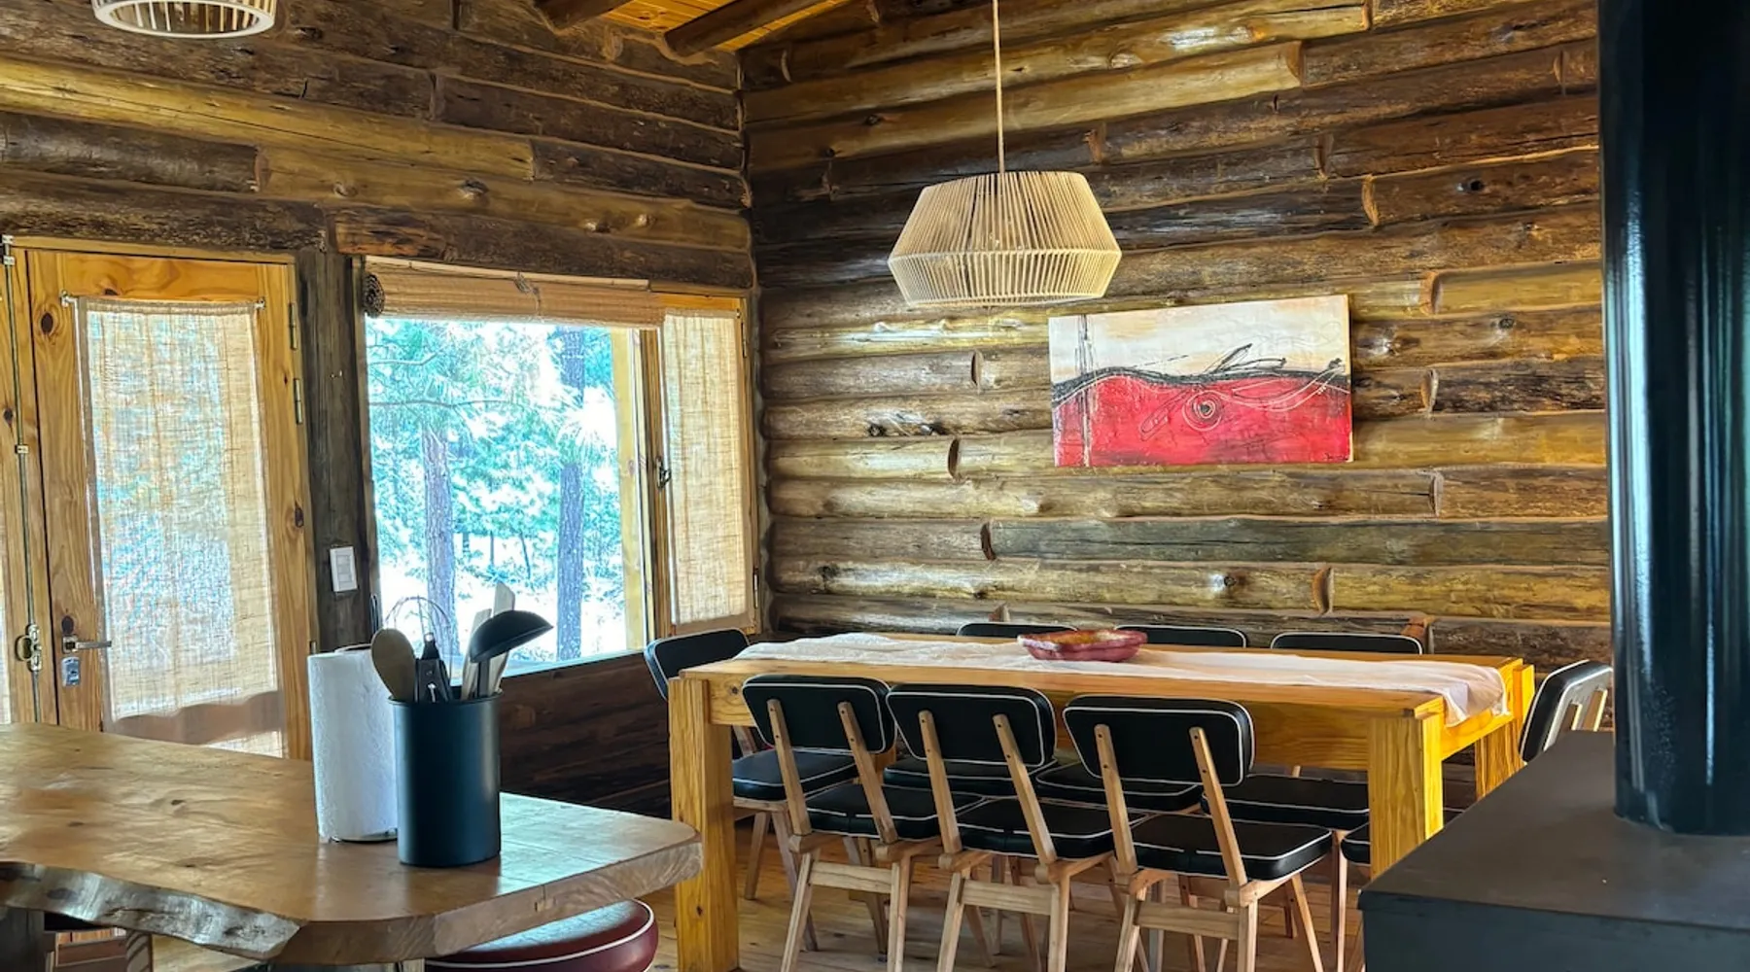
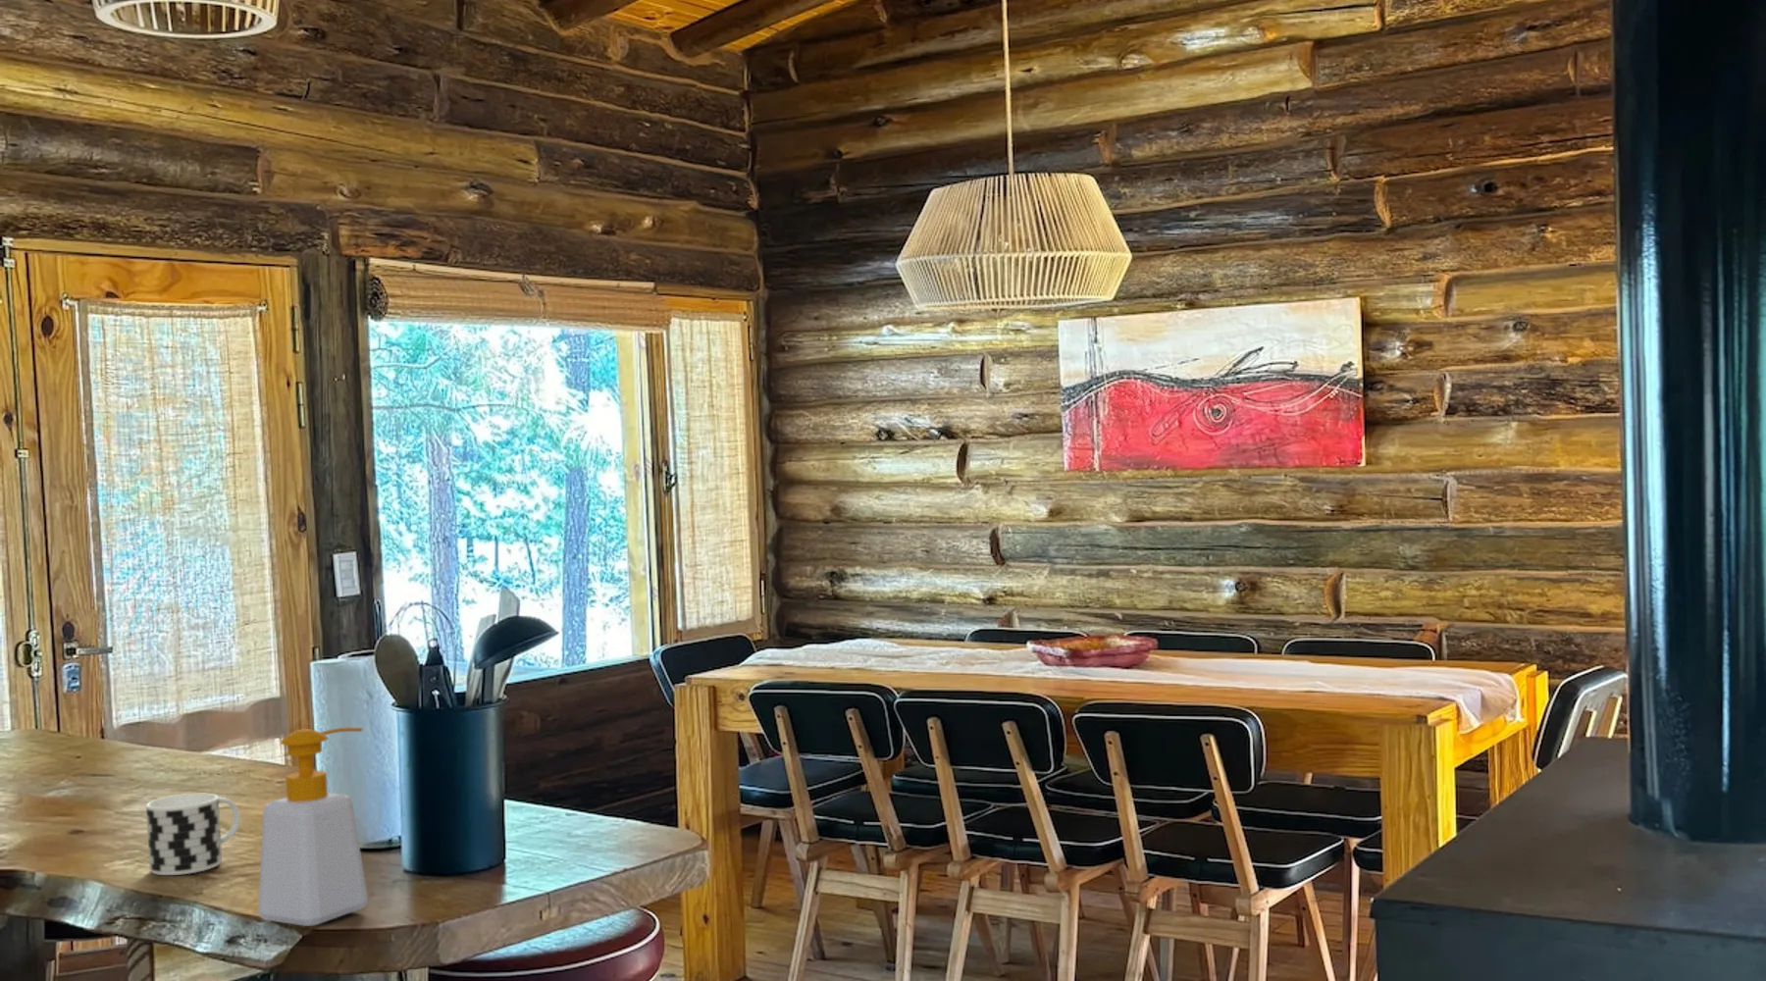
+ soap bottle (323, 818)
+ cup (196, 831)
